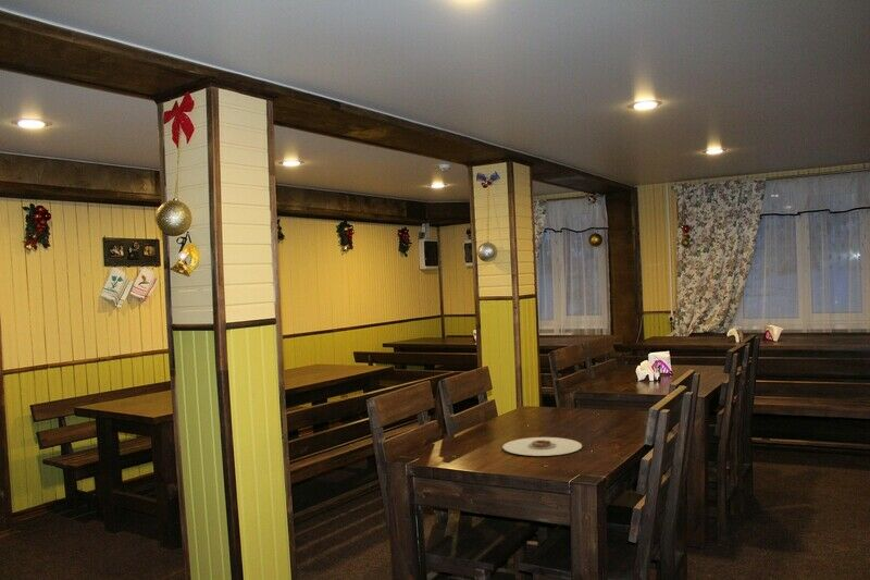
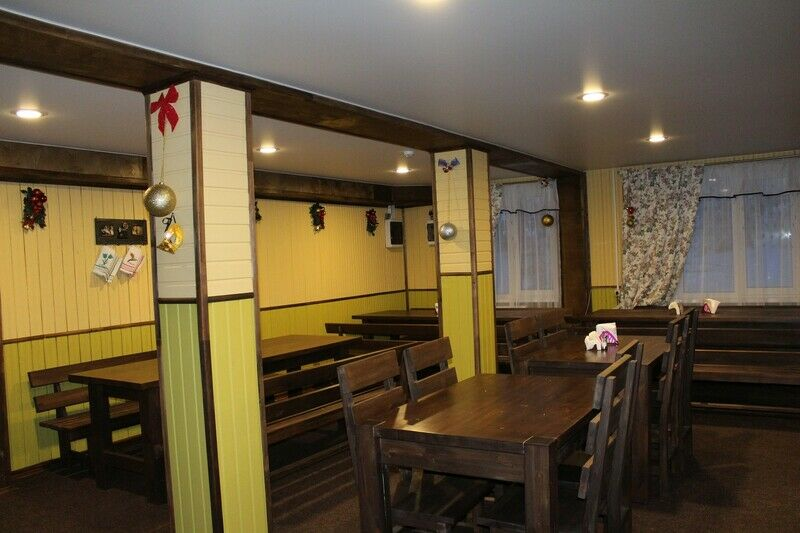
- plate (542, 443)
